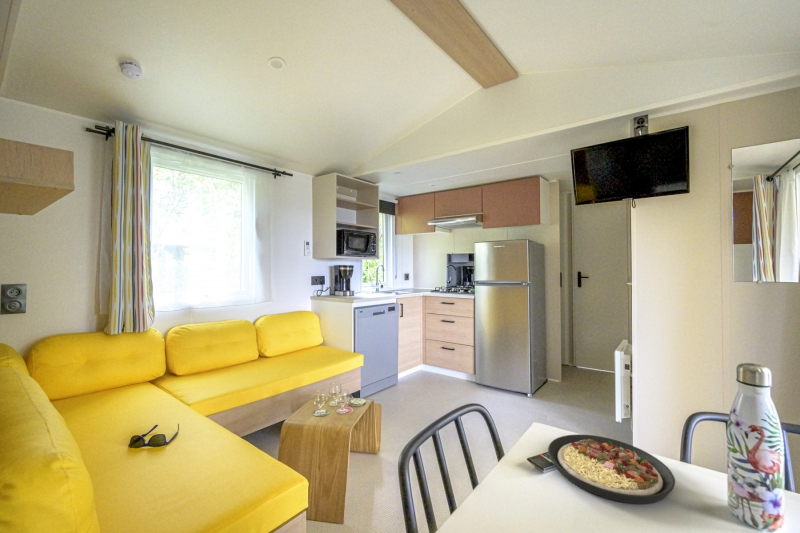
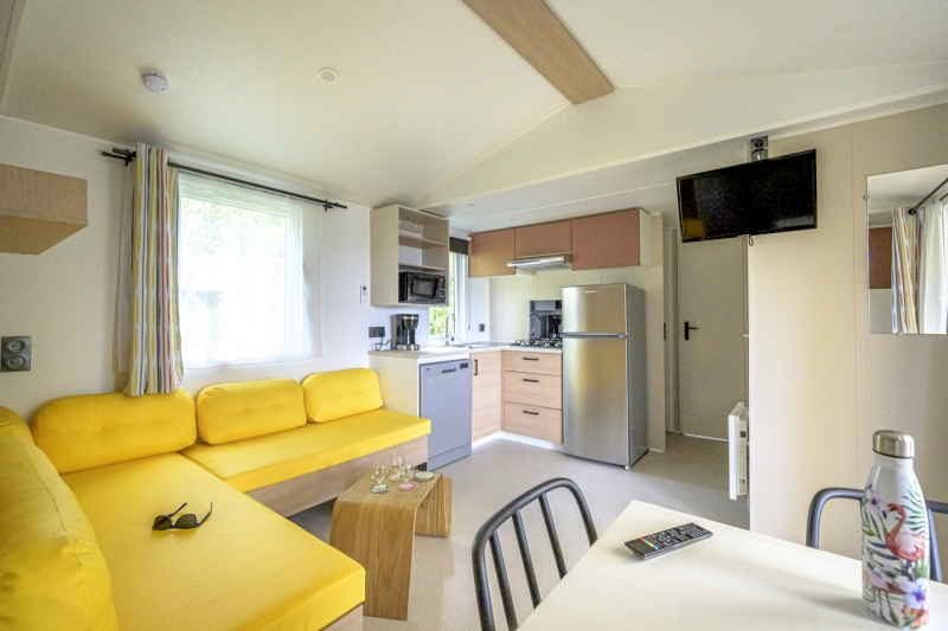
- plate (606, 462)
